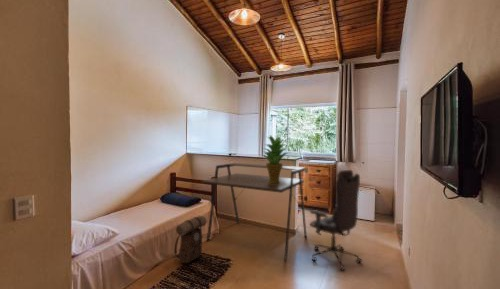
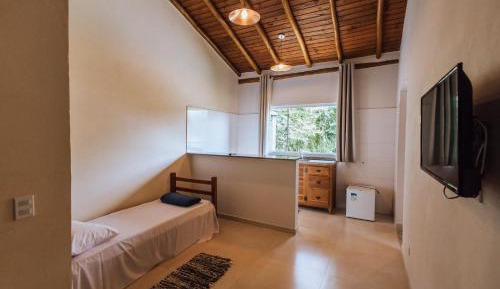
- desk (255, 189)
- backpack (187, 238)
- office chair (333, 213)
- potted plant (274, 158)
